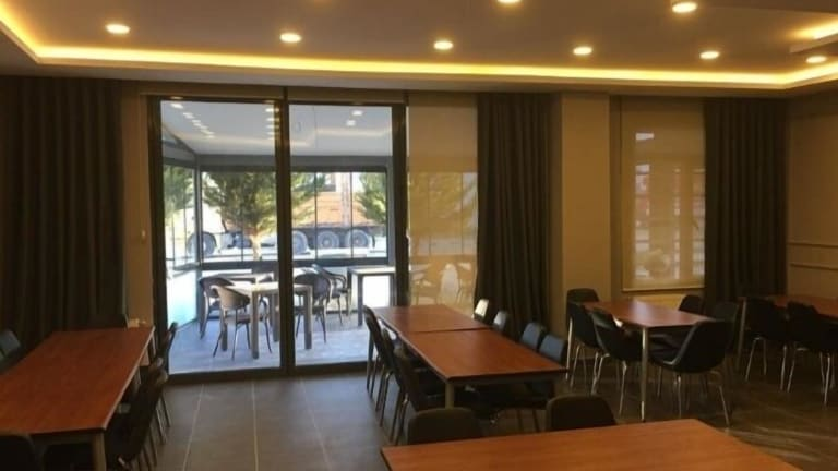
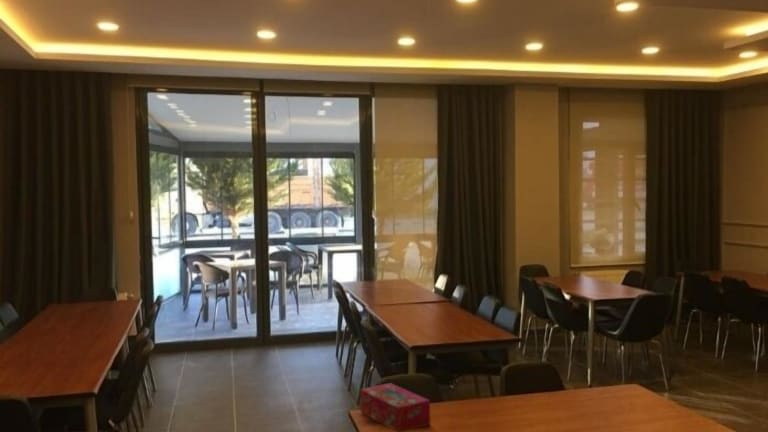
+ tissue box (394, 406)
